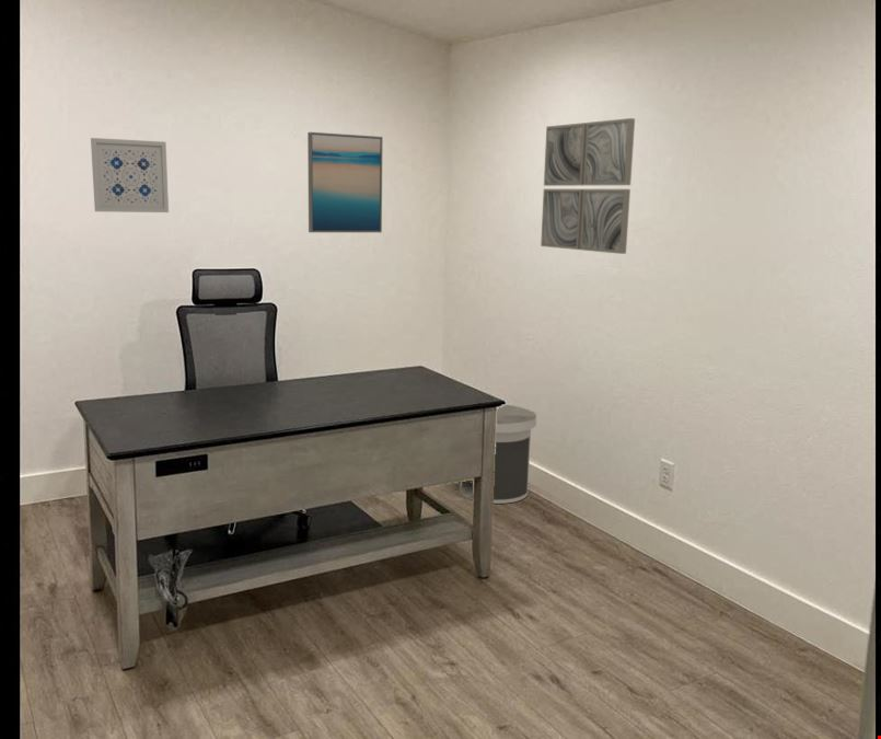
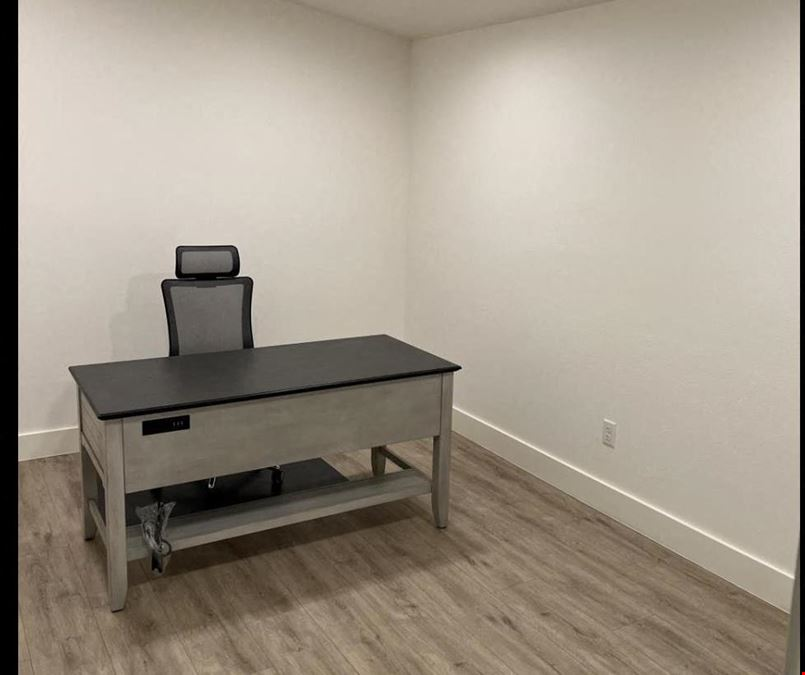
- revolving door (496, 452)
- wall art (584, 189)
- wall art (346, 184)
- wall art (130, 176)
